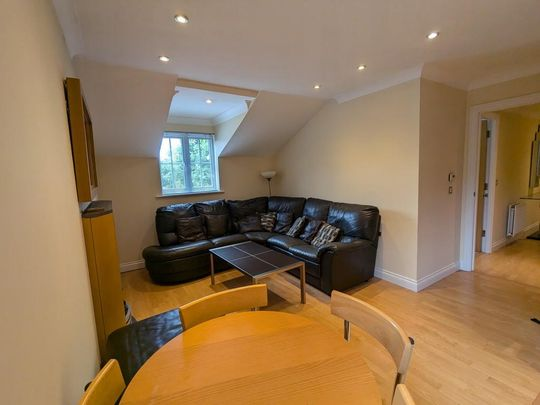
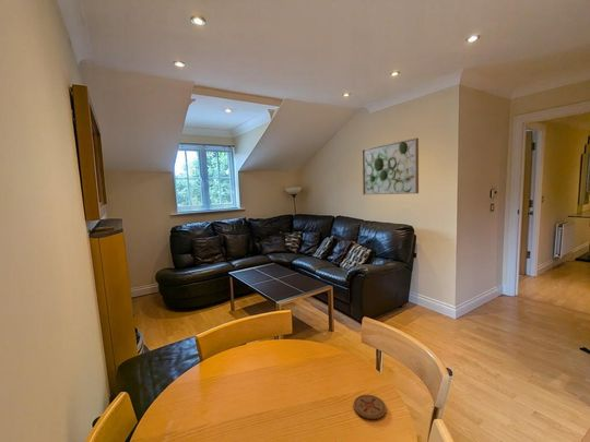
+ wall art (387, 169)
+ coaster (369, 406)
